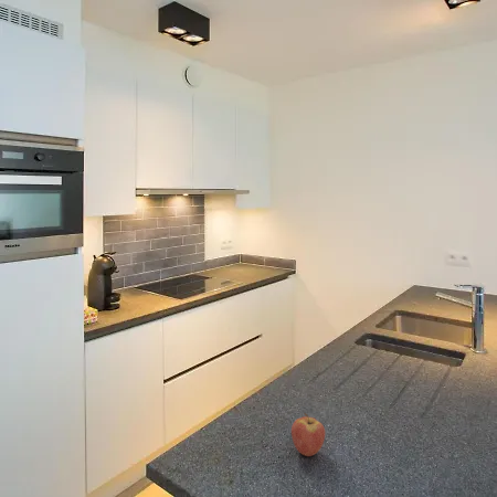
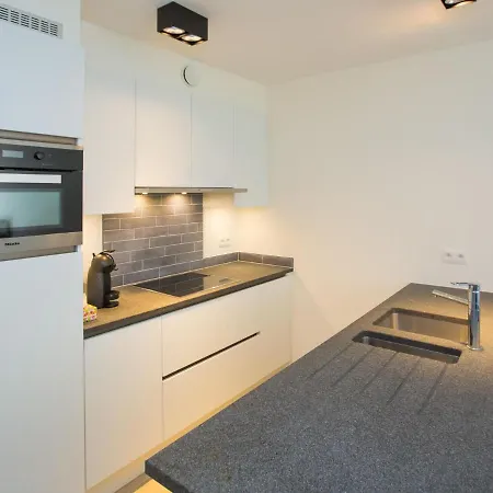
- fruit (308, 433)
